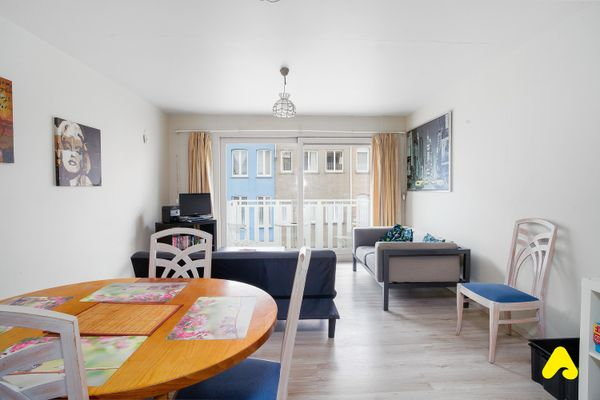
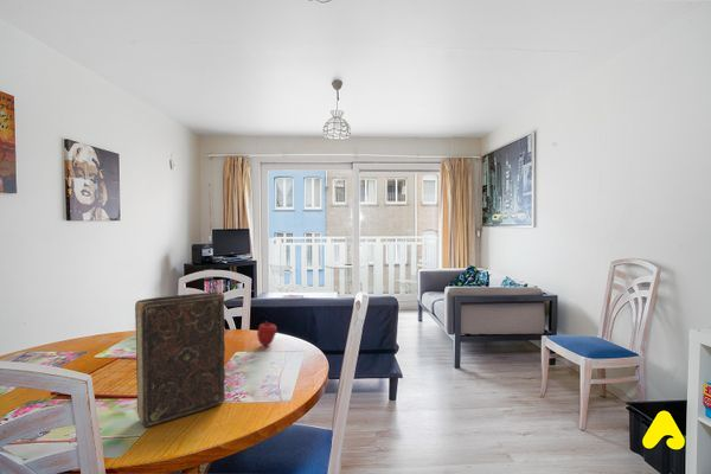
+ apple (267, 333)
+ book (182, 353)
